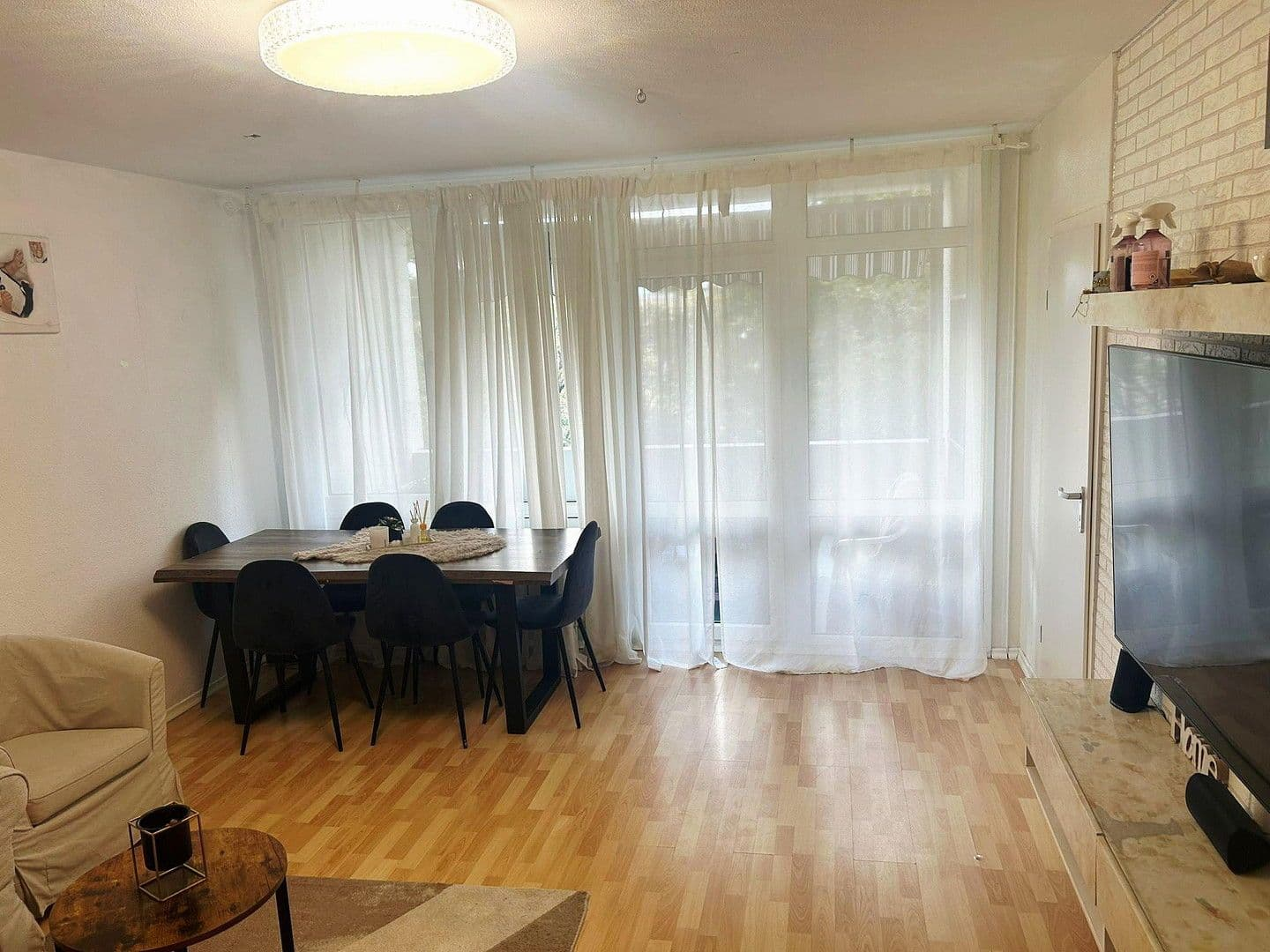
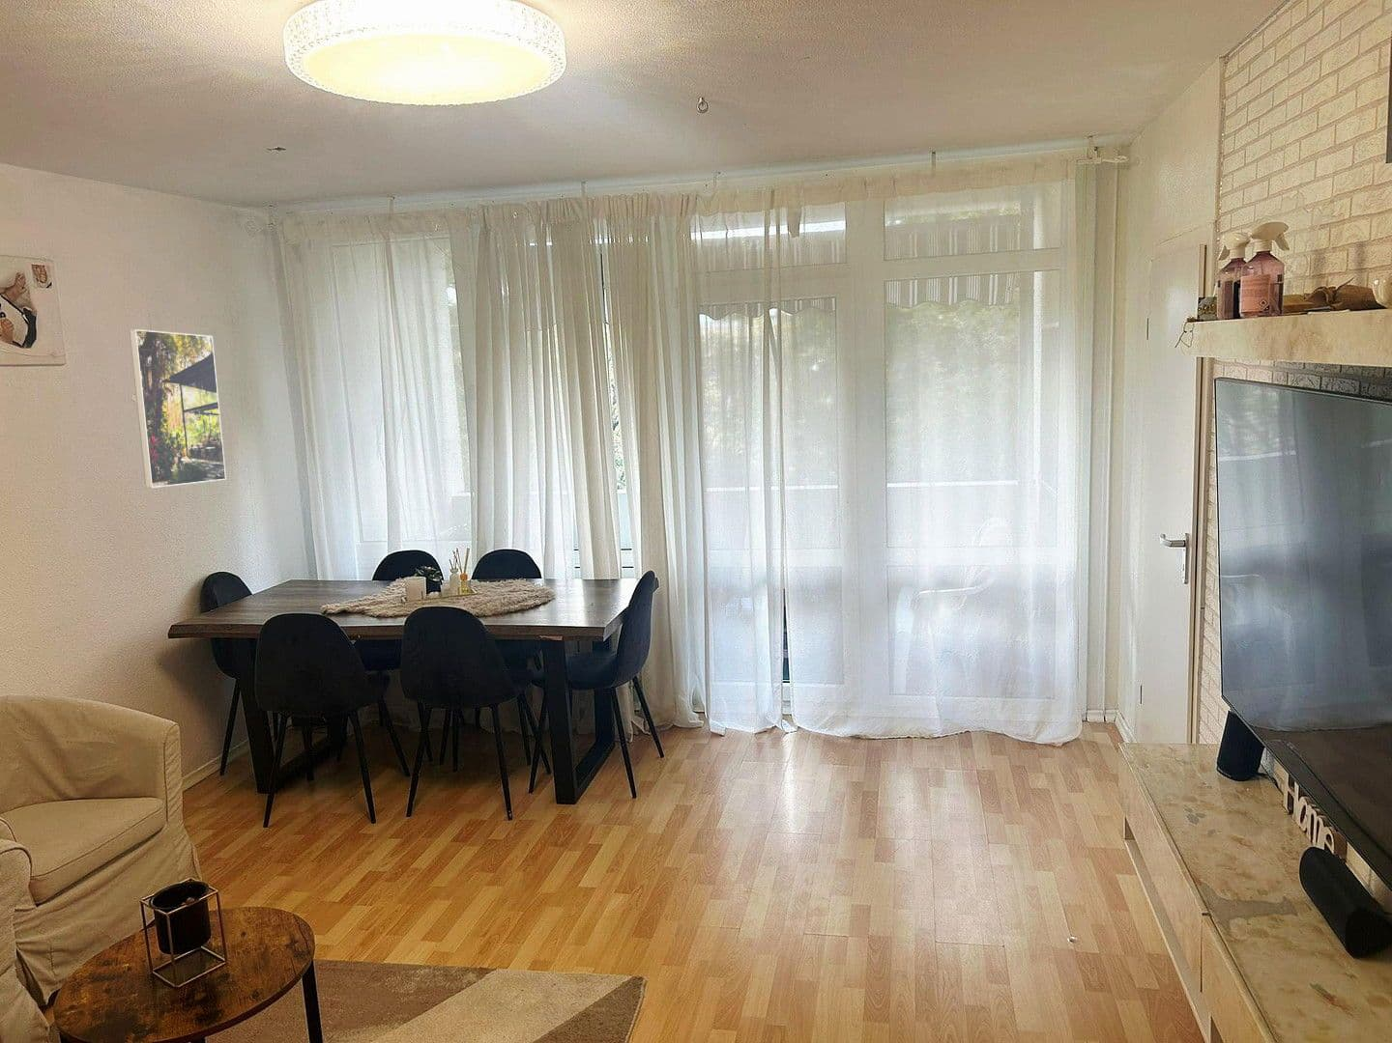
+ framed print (180, 409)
